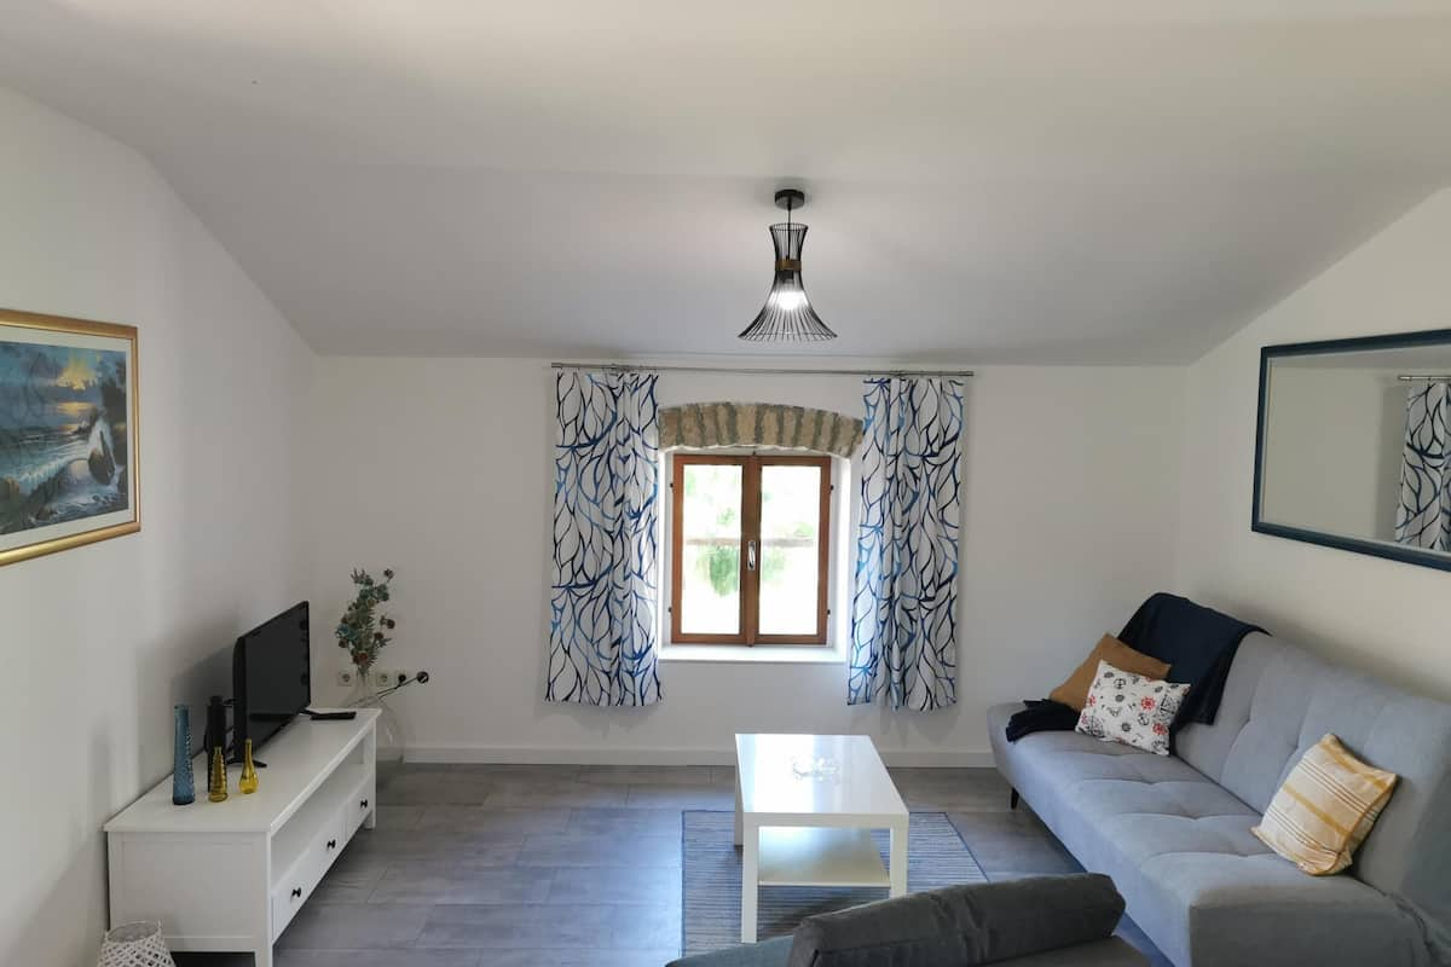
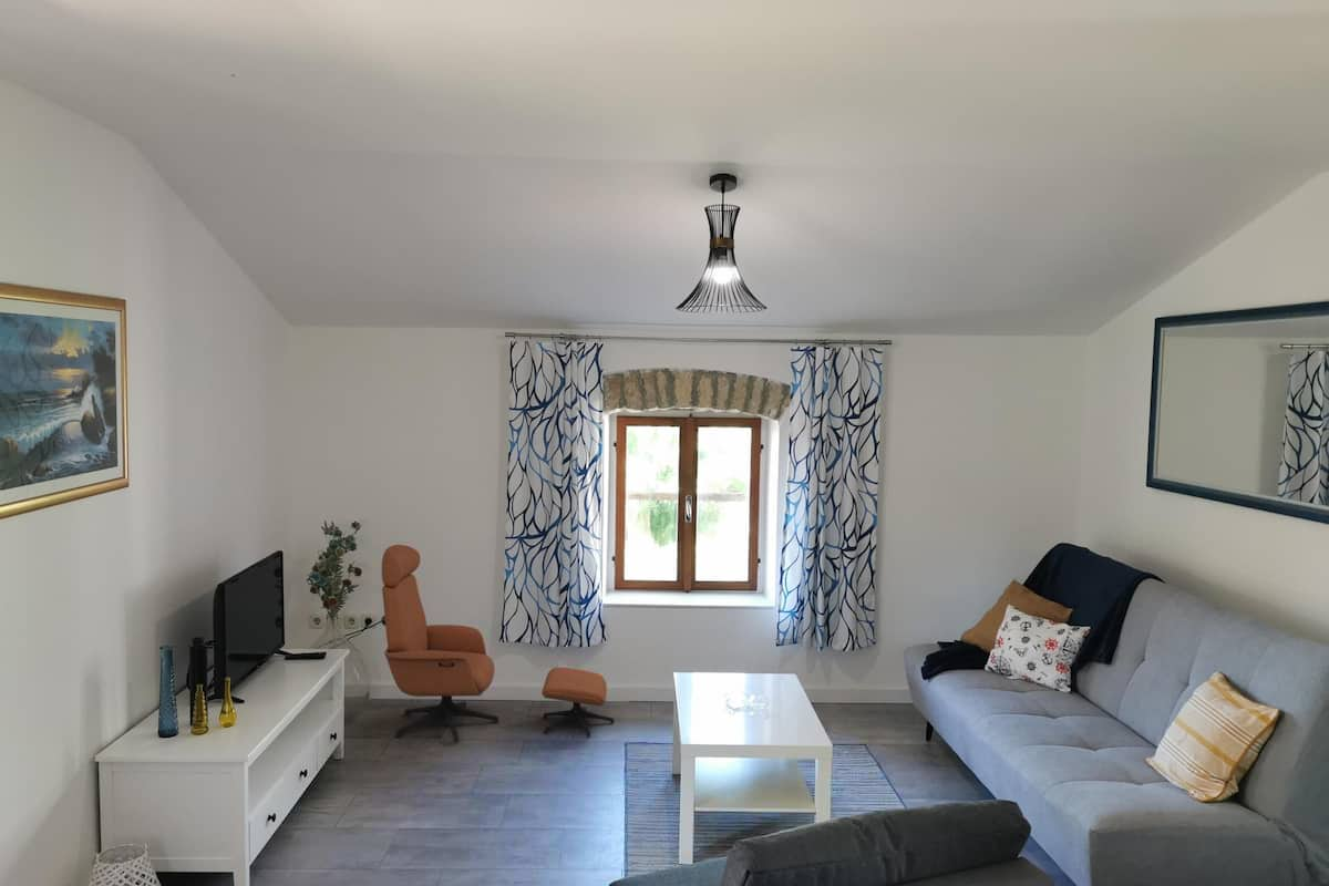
+ lounge chair (483, 640)
